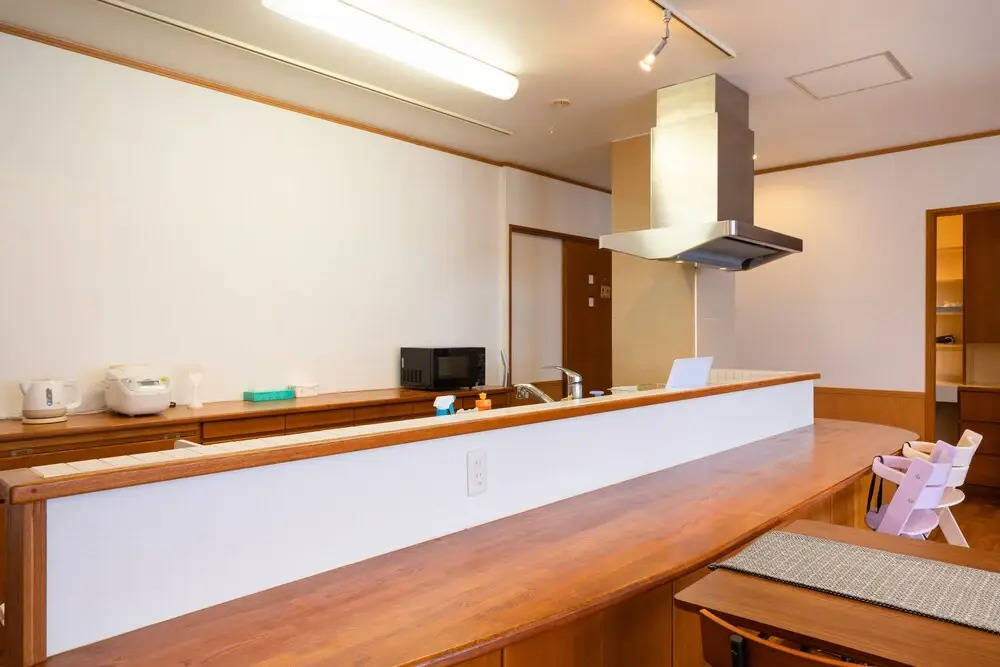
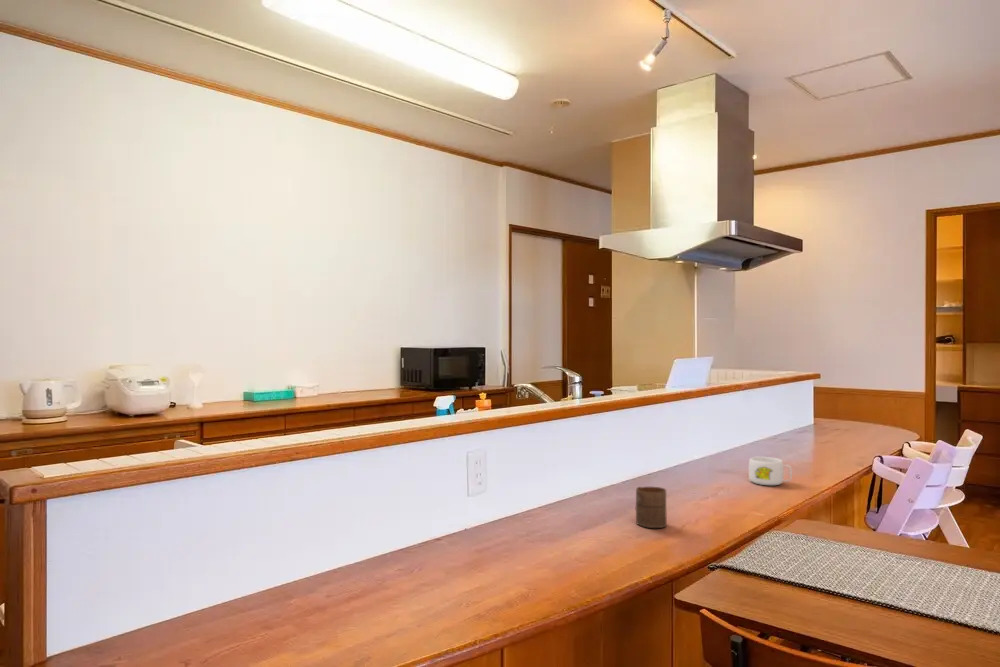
+ cup (650, 506)
+ mug (766, 471)
